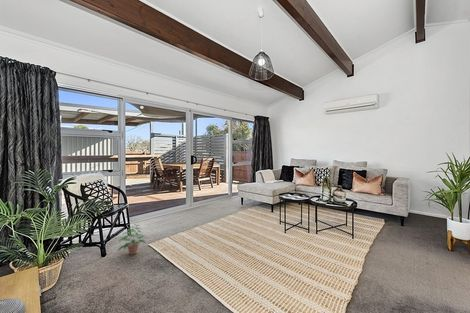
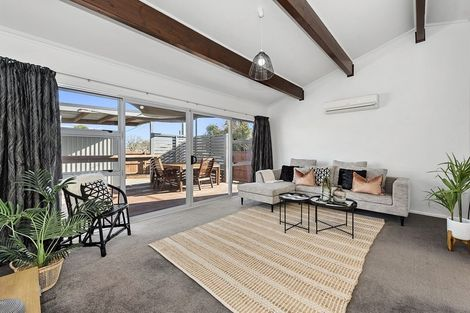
- potted plant (132, 239)
